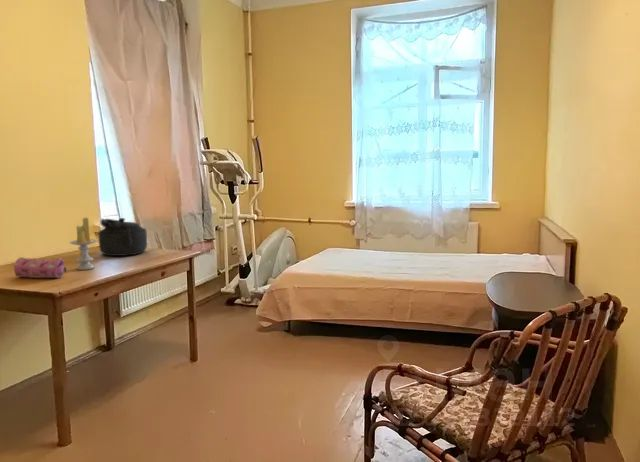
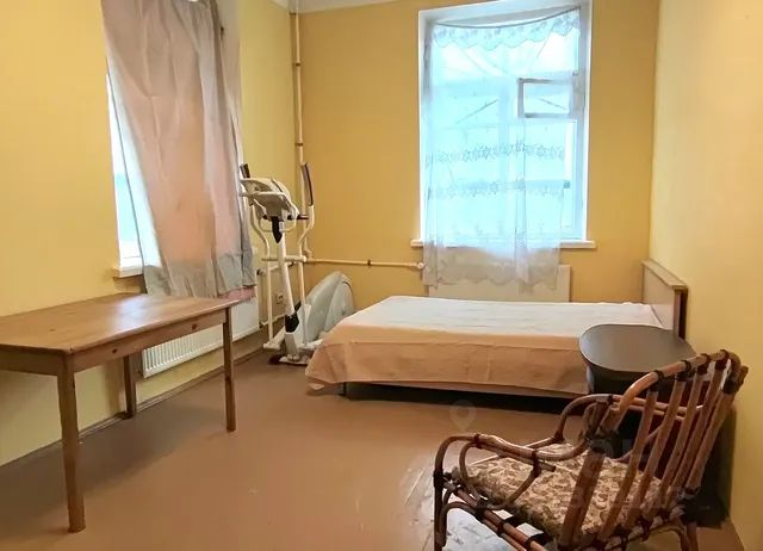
- pencil case (39, 267)
- candle (83, 242)
- kettle (122, 235)
